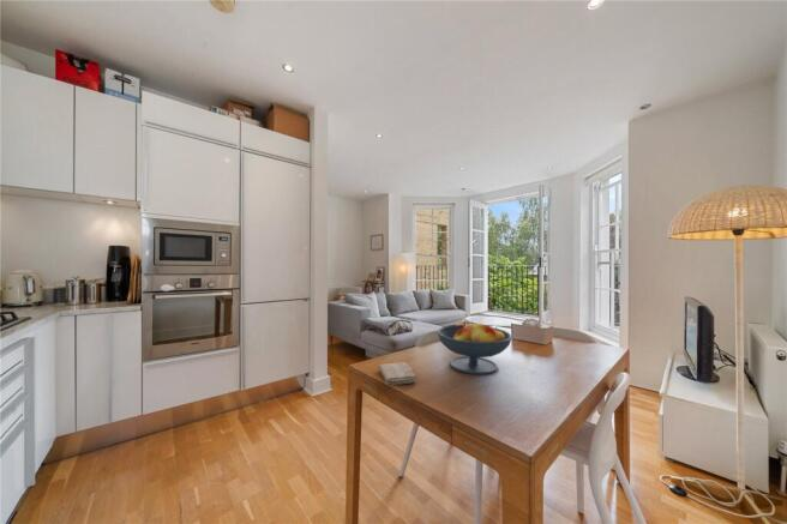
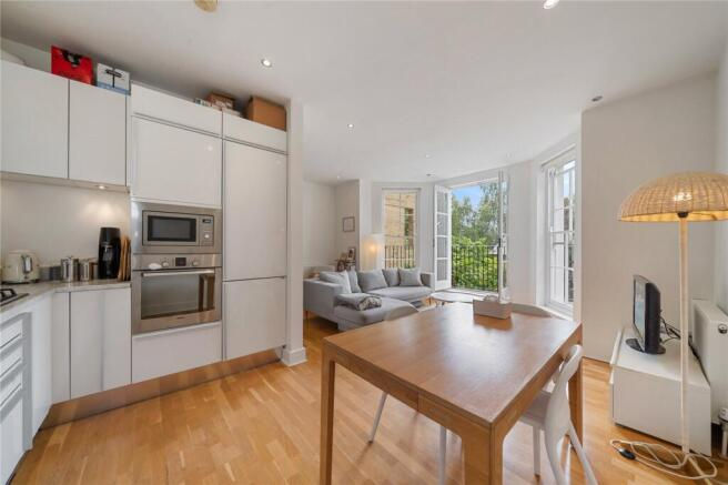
- fruit bowl (473, 343)
- washcloth (396, 372)
